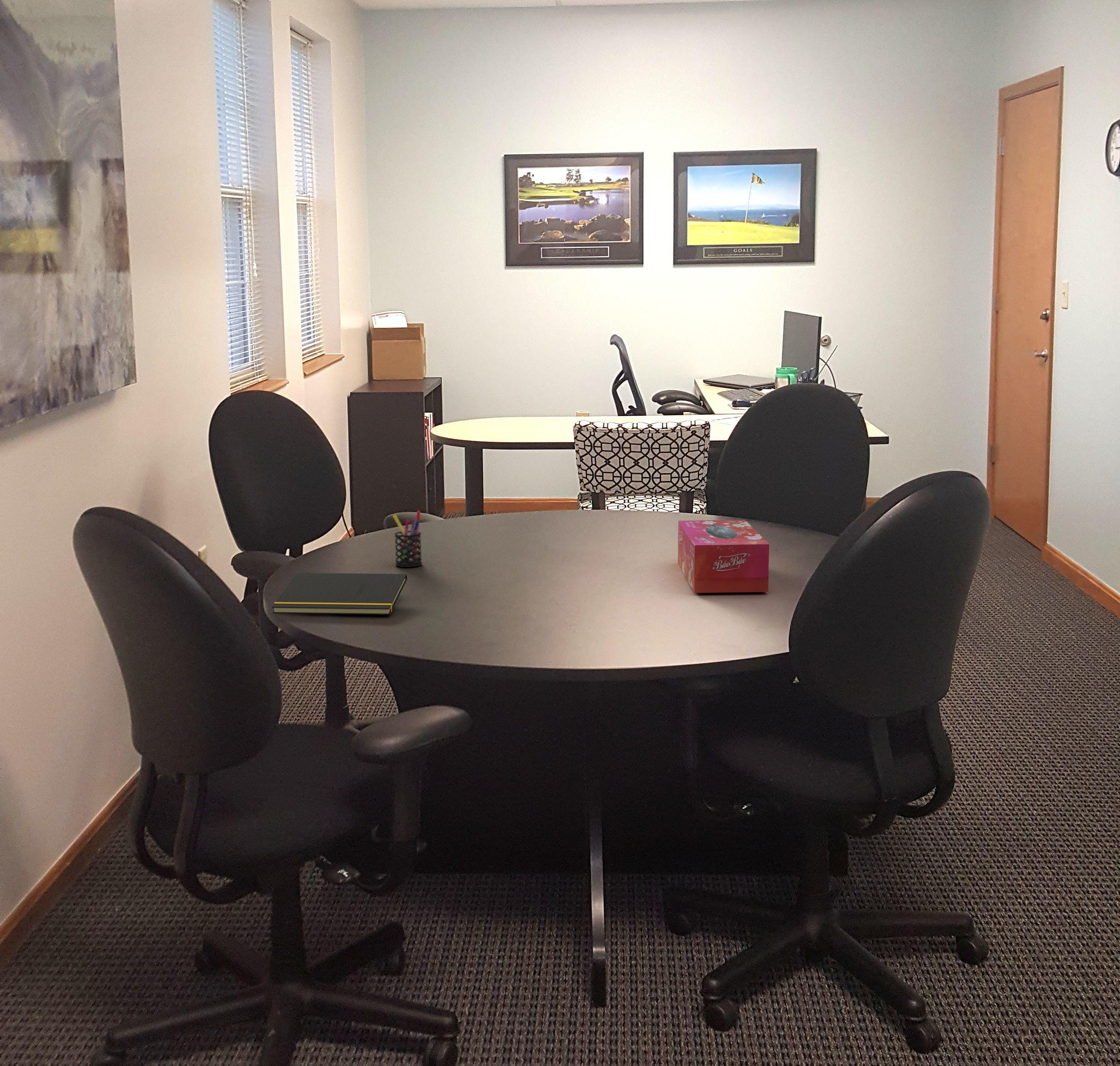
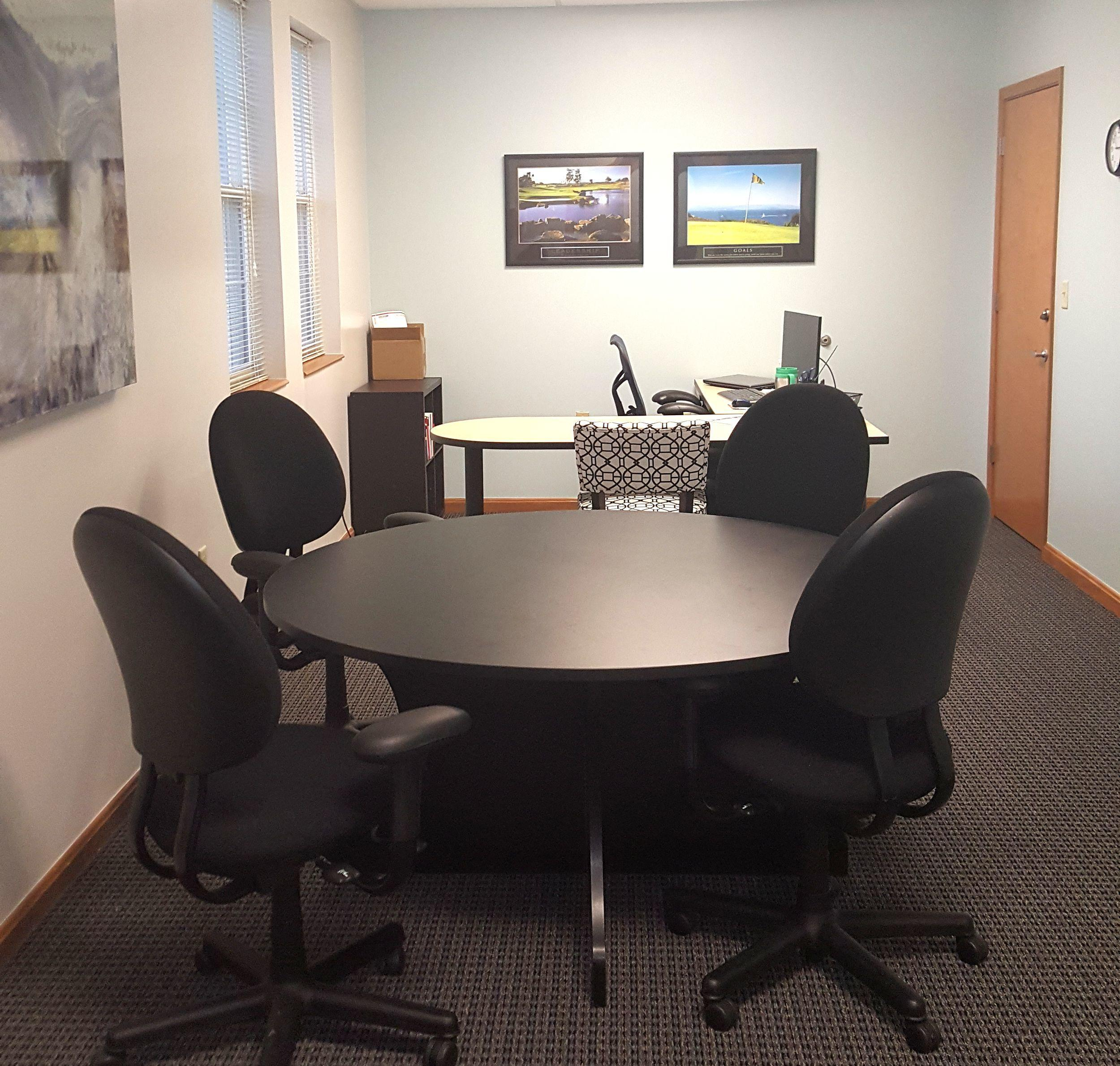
- tissue box (721, 554)
- pen holder (411, 537)
- notepad (341, 593)
